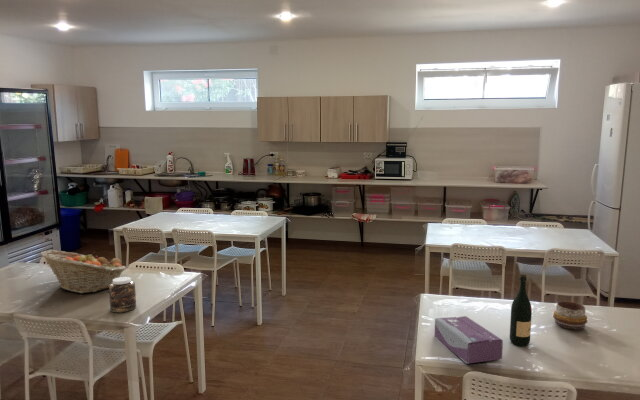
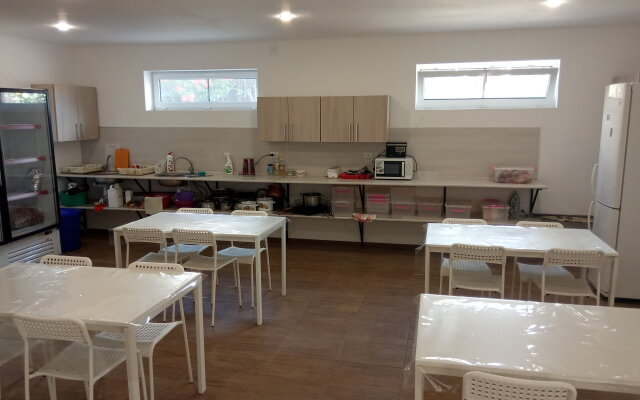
- fruit basket (84, 267)
- wine bottle (521, 308)
- jar (122, 293)
- tissue box (466, 337)
- decorative bowl (570, 315)
